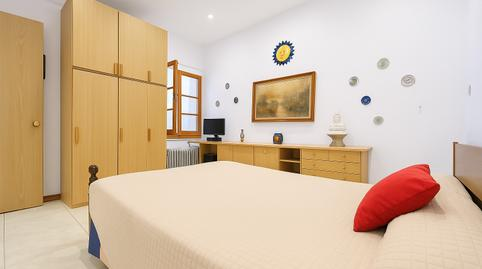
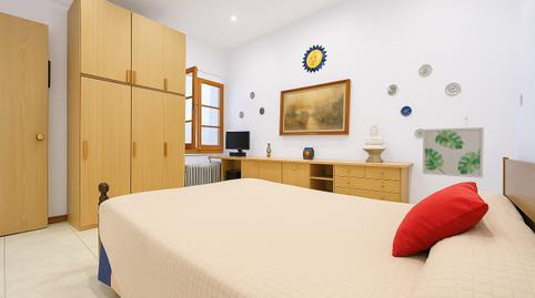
+ wall art (451, 152)
